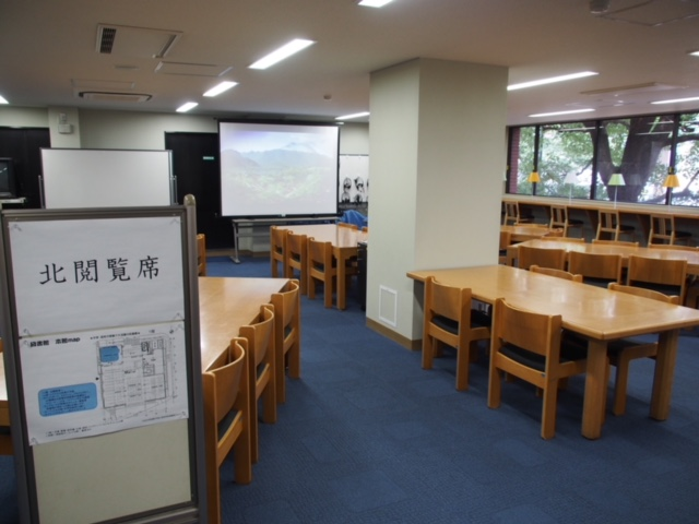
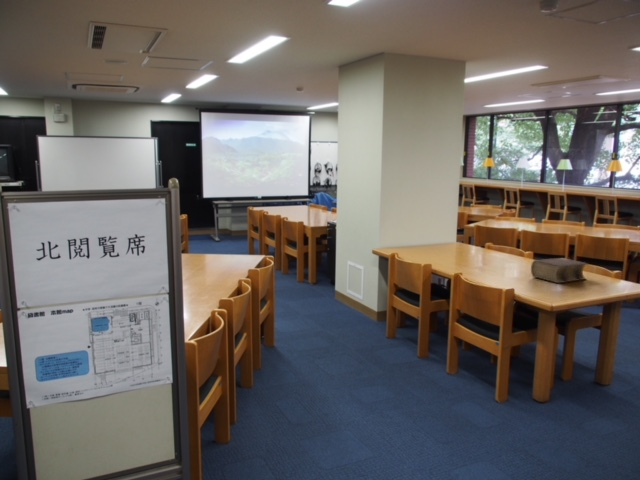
+ bible (559, 269)
